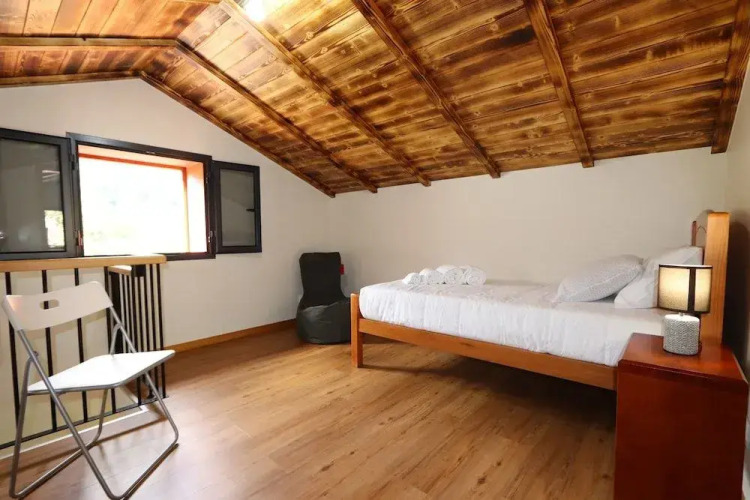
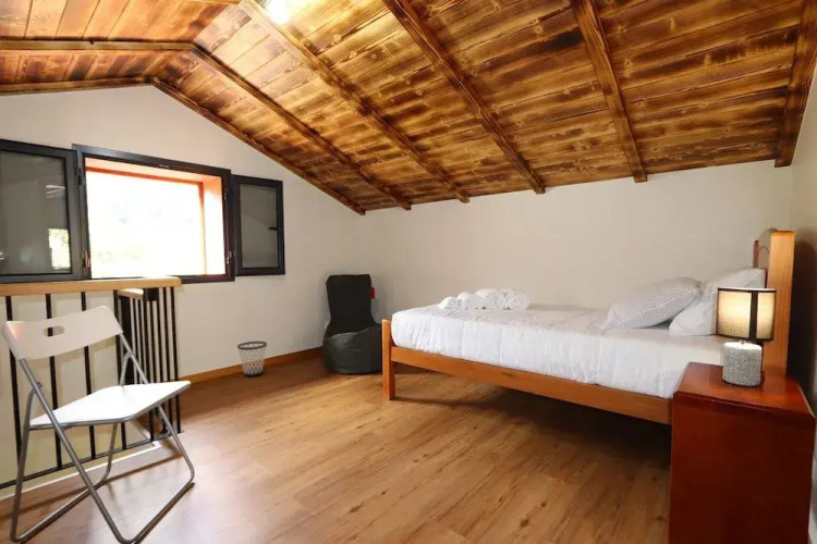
+ wastebasket (253, 359)
